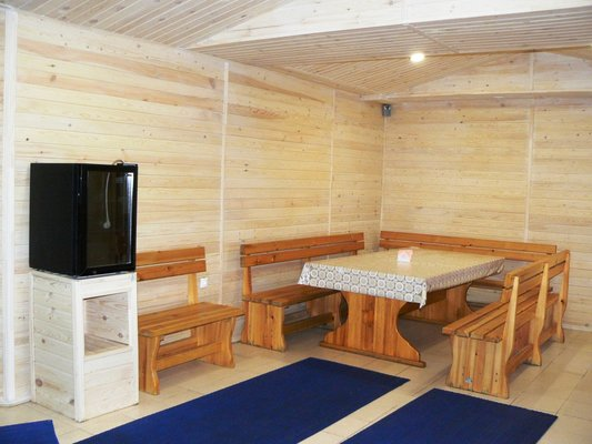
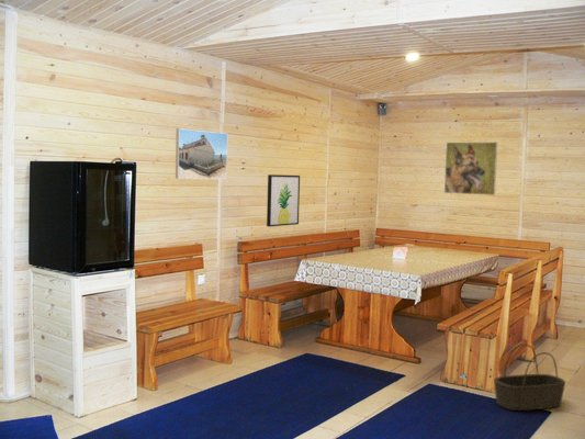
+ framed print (202, 155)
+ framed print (470, 168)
+ wall art (283, 200)
+ basket (529, 375)
